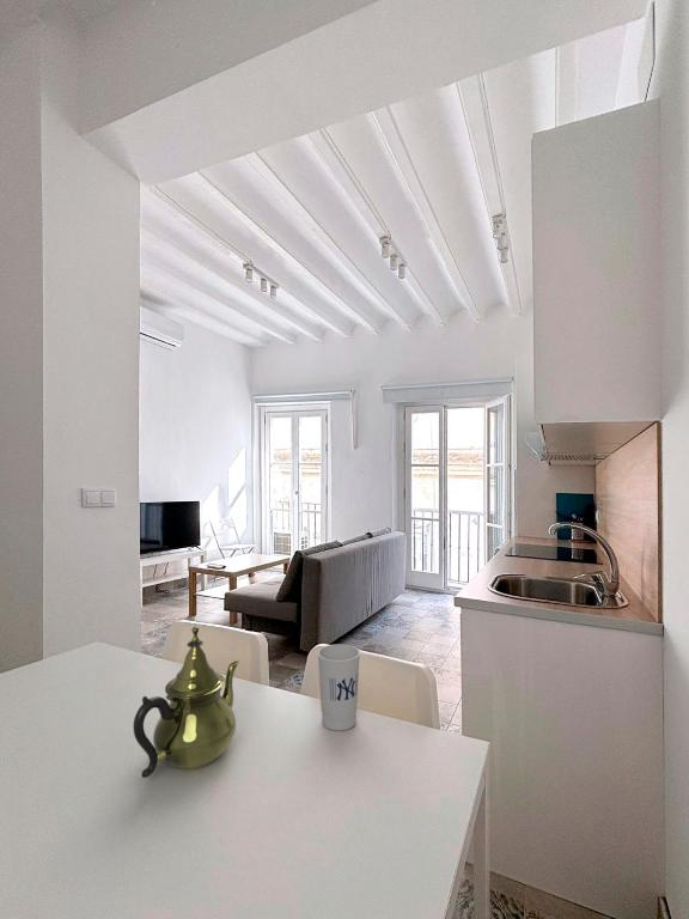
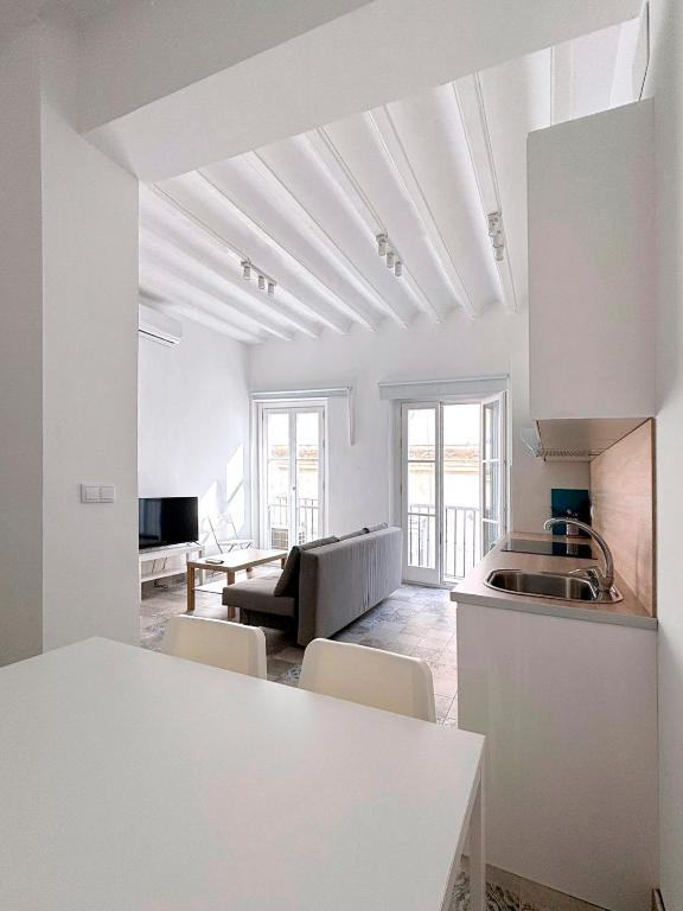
- teapot (193, 692)
- cup (339, 686)
